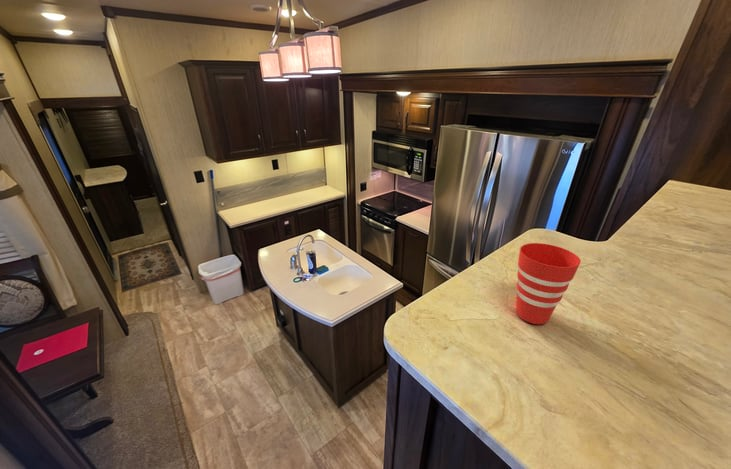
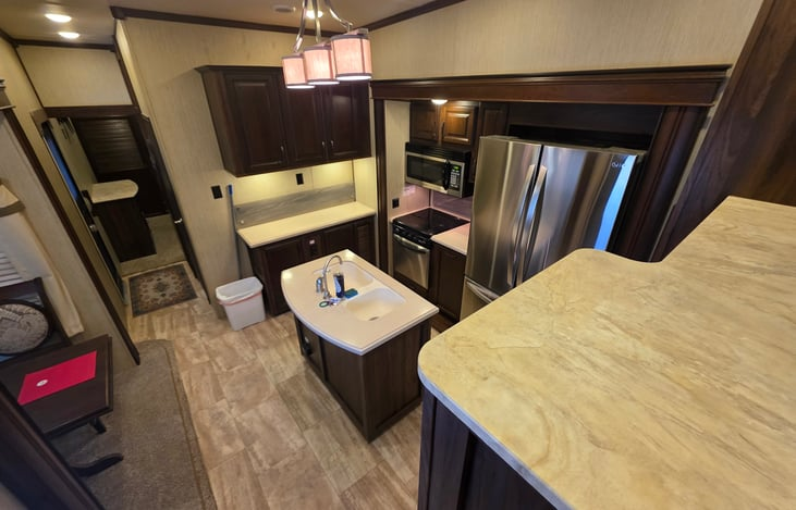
- cup (539, 285)
